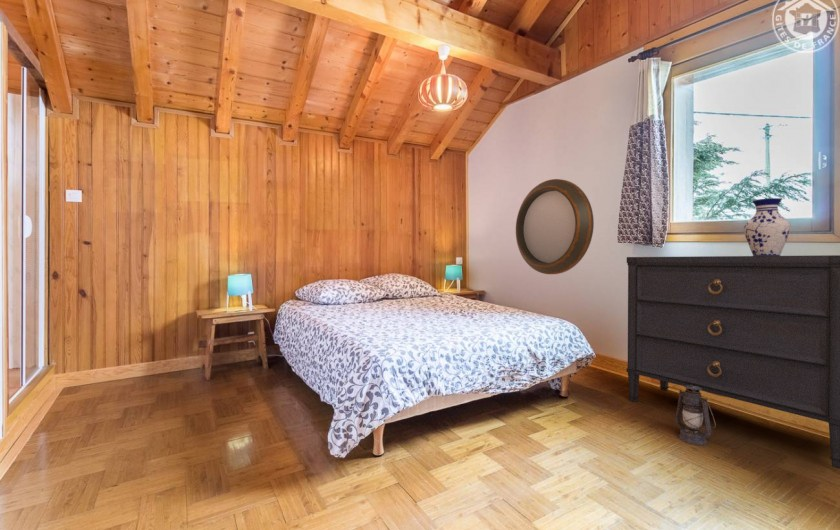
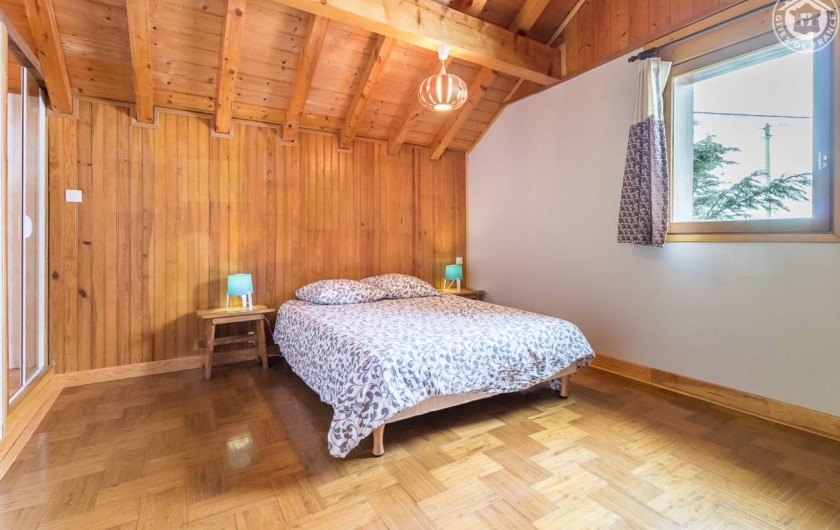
- home mirror (548, 227)
- lantern (693, 412)
- vase (766, 227)
- dresser (732, 339)
